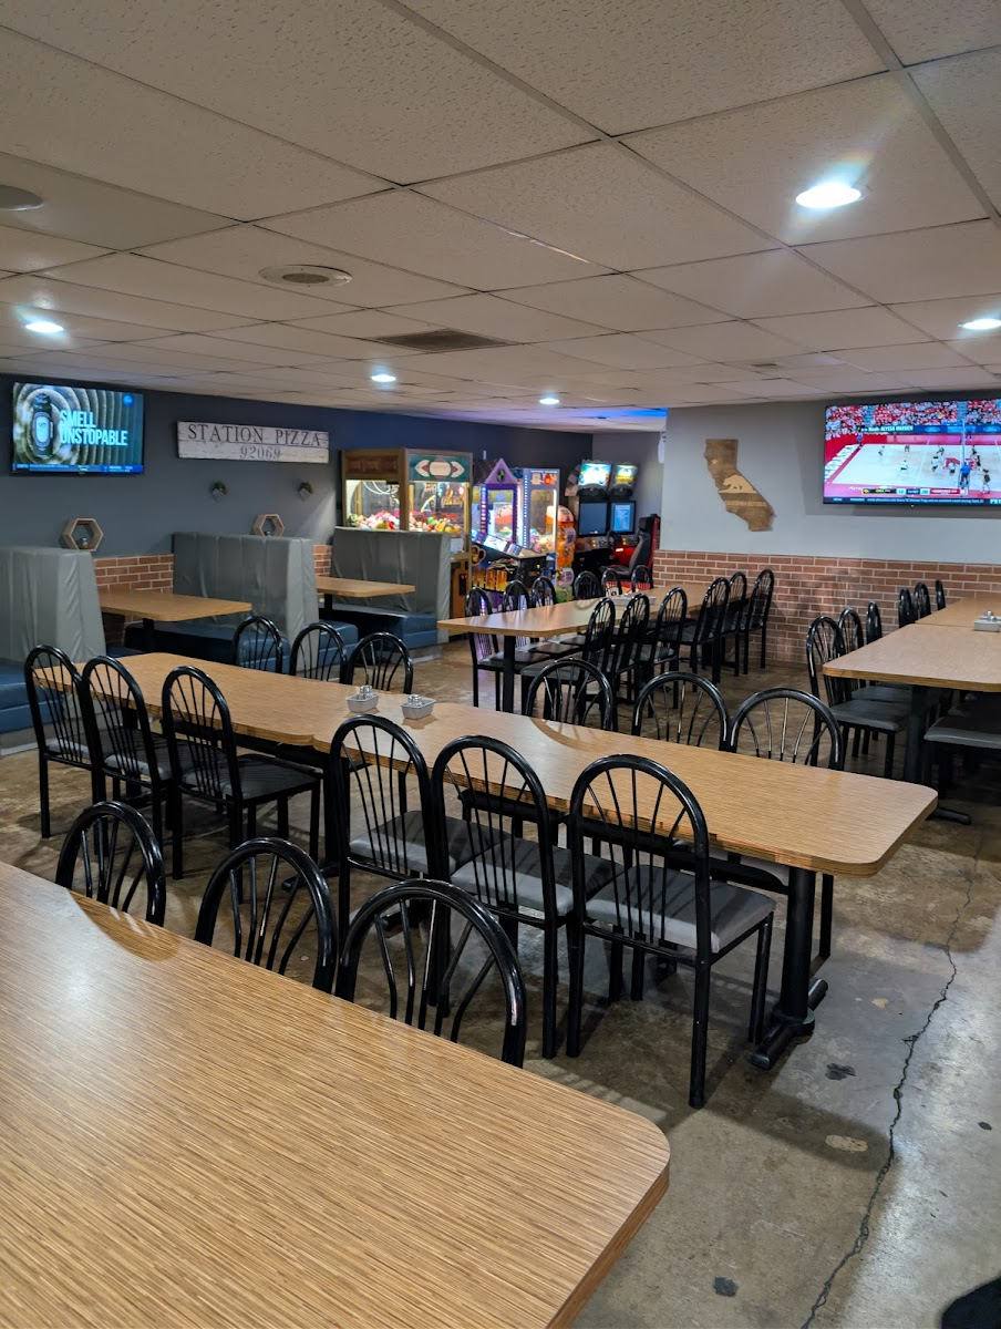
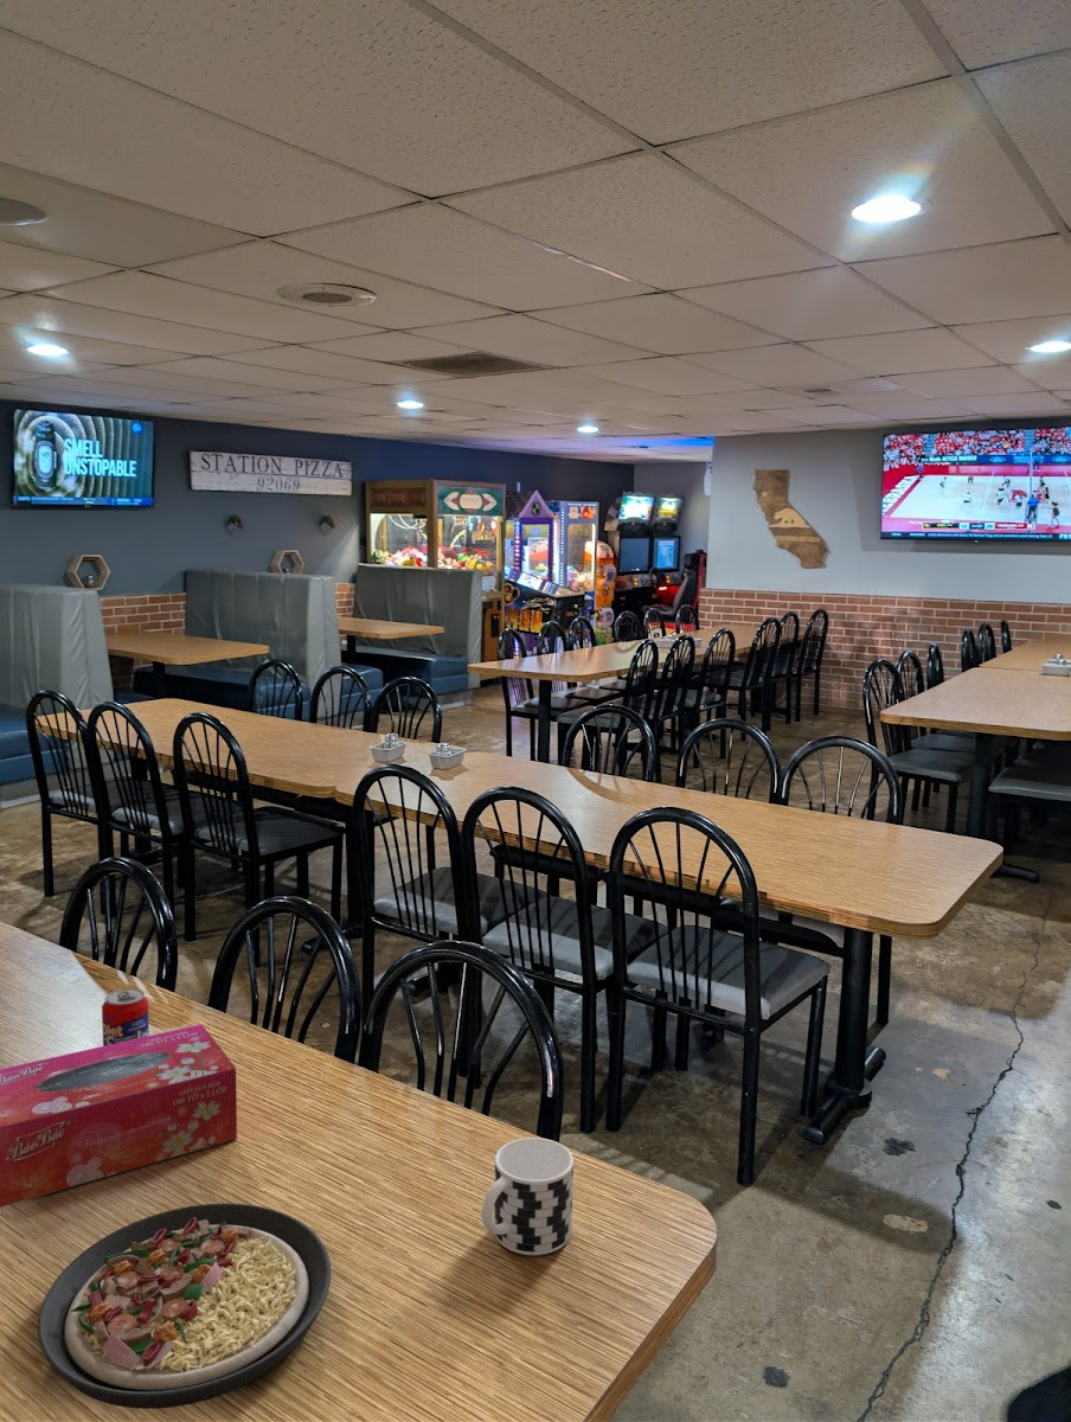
+ plate (191, 1292)
+ beverage can (126, 1035)
+ tissue box (107, 1107)
+ cup (524, 1200)
